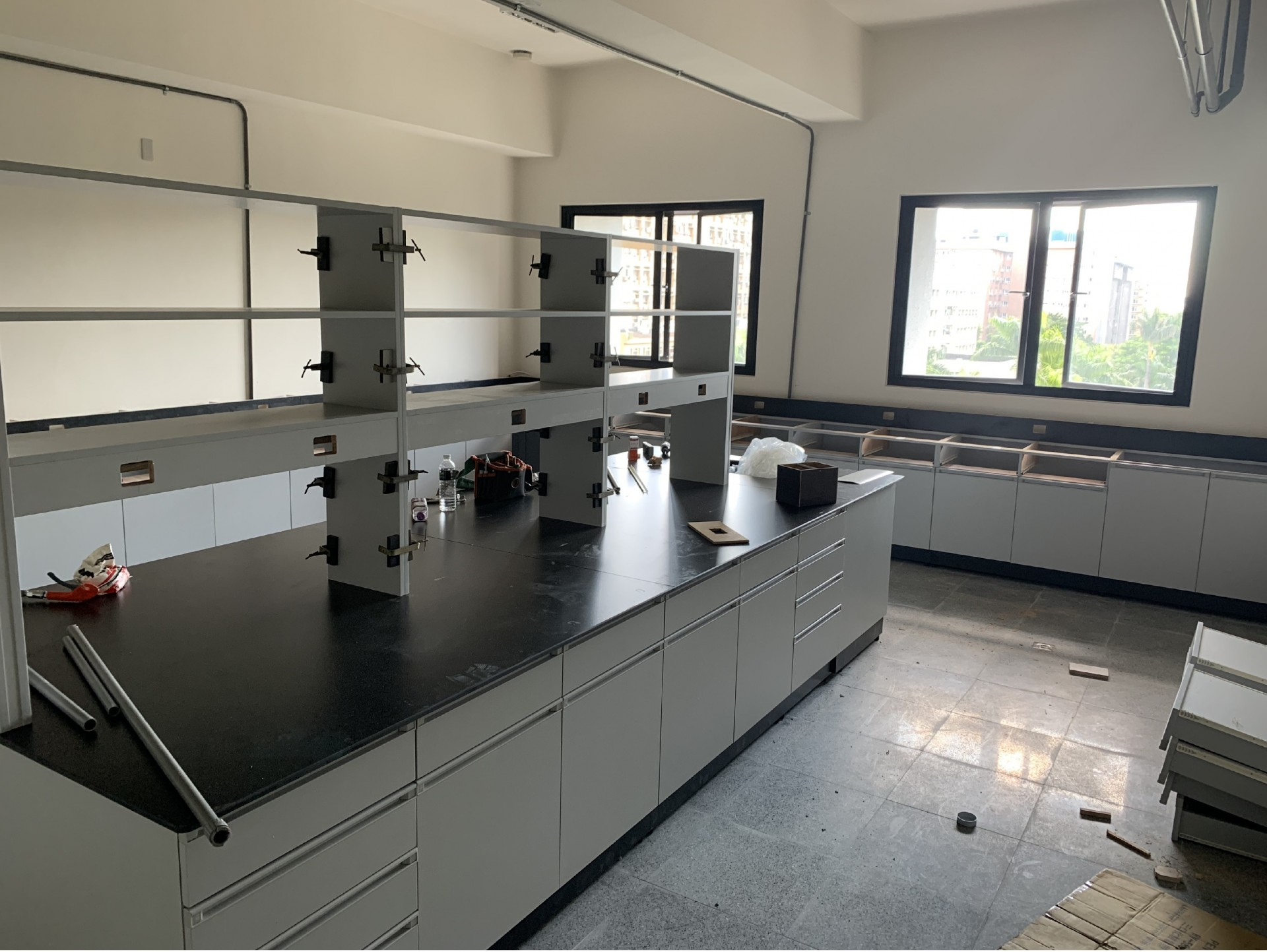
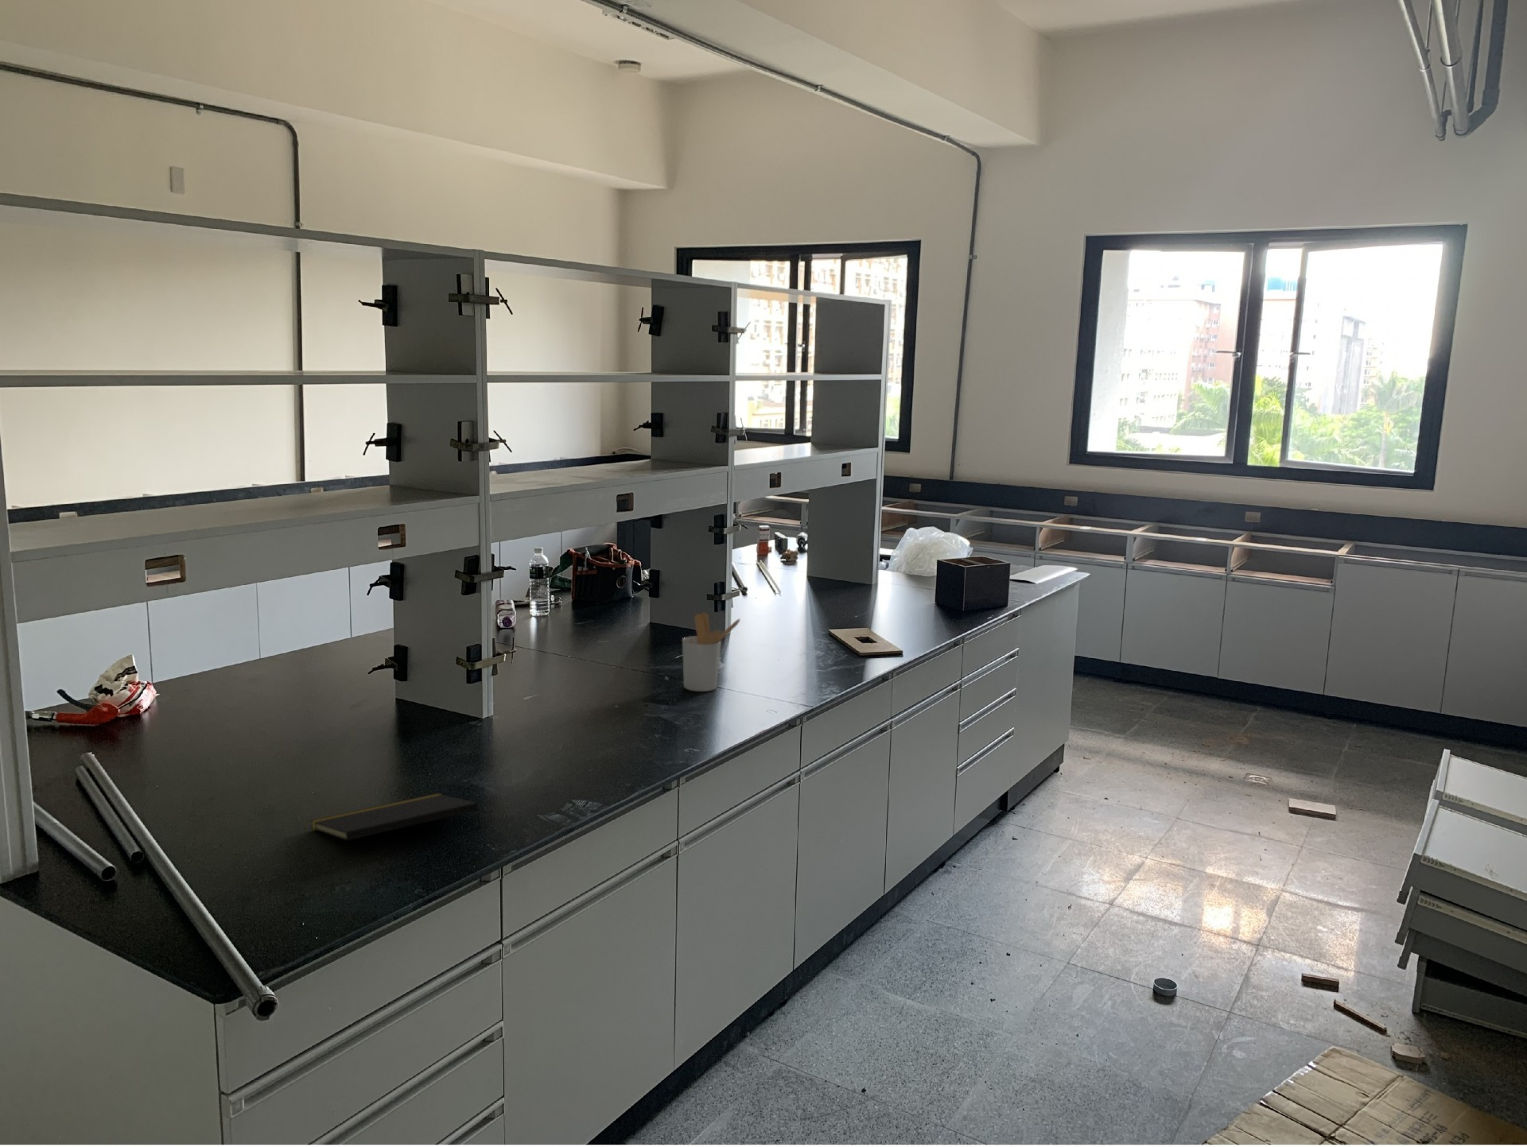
+ notepad (394, 816)
+ utensil holder (711, 652)
